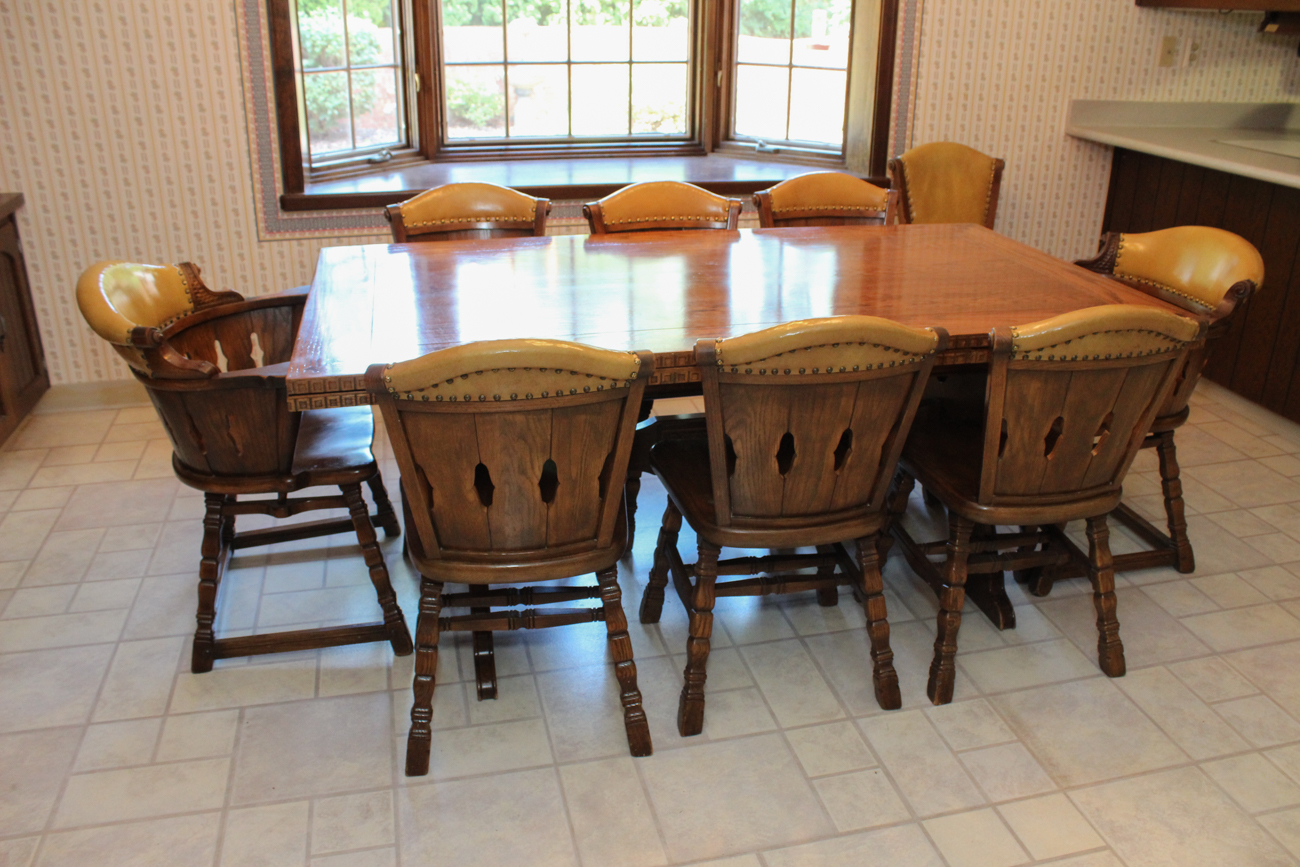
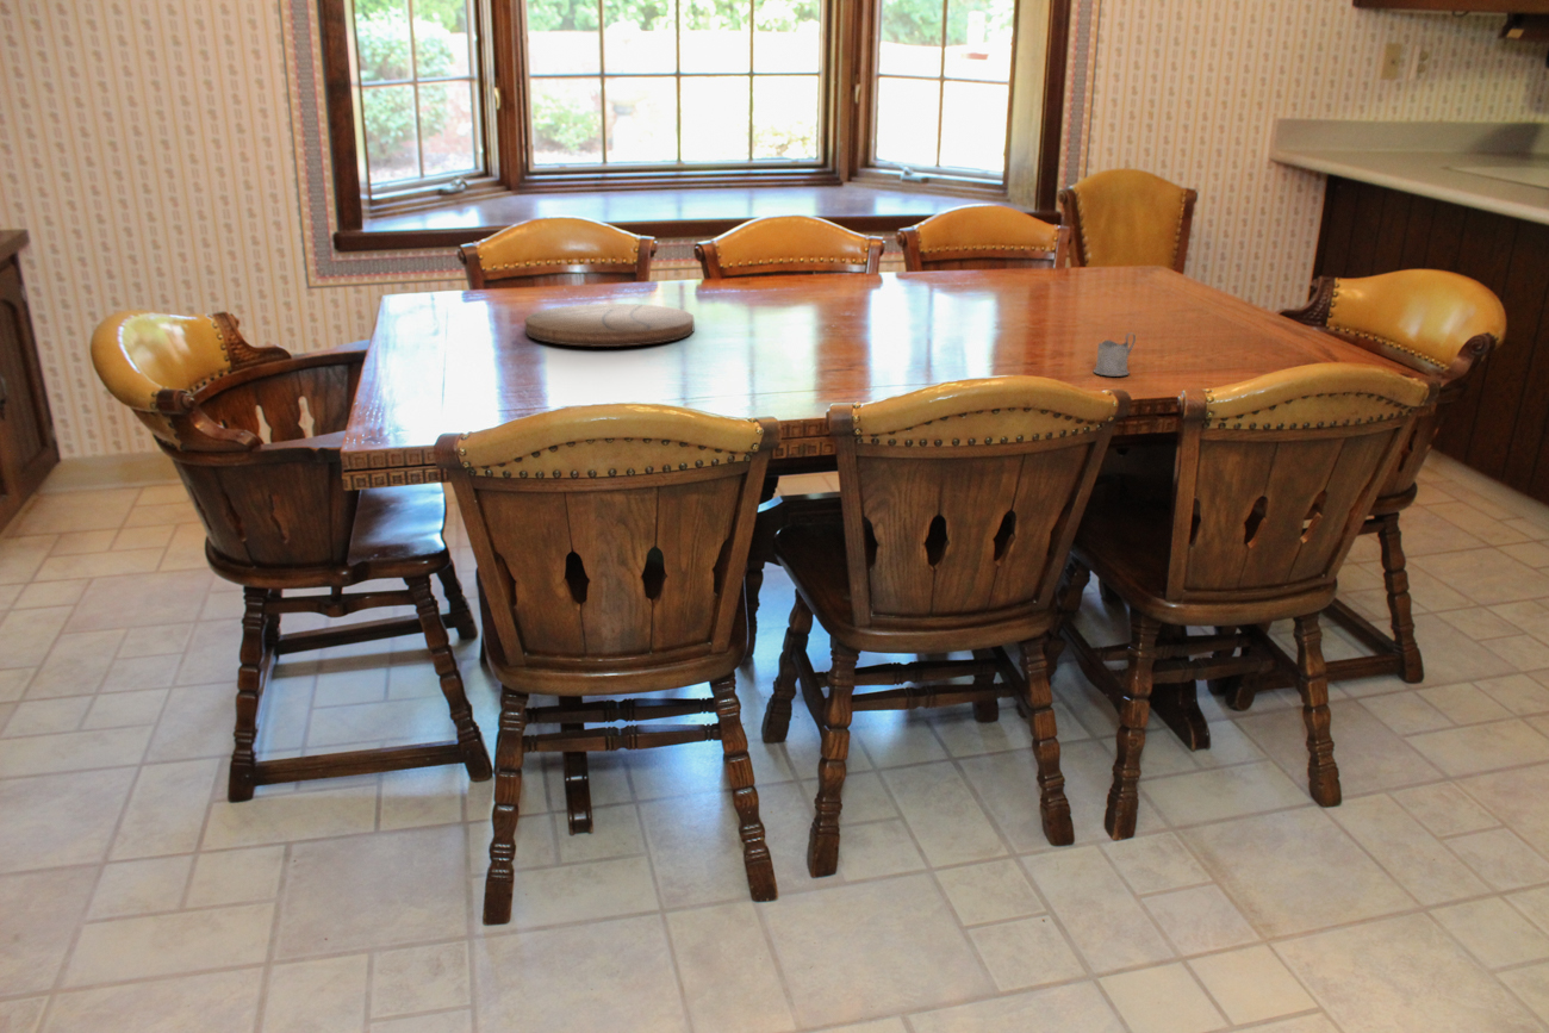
+ cutting board (610, 323)
+ tea glass holder (1116, 348)
